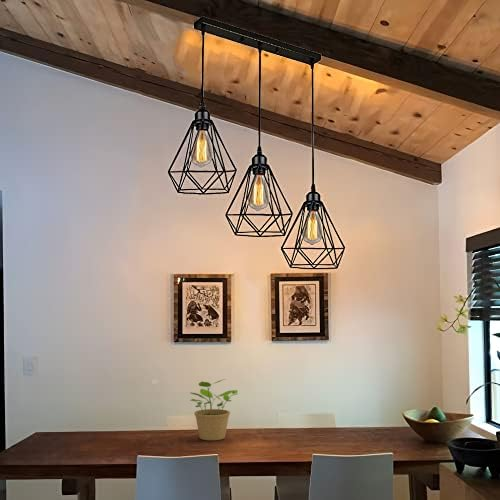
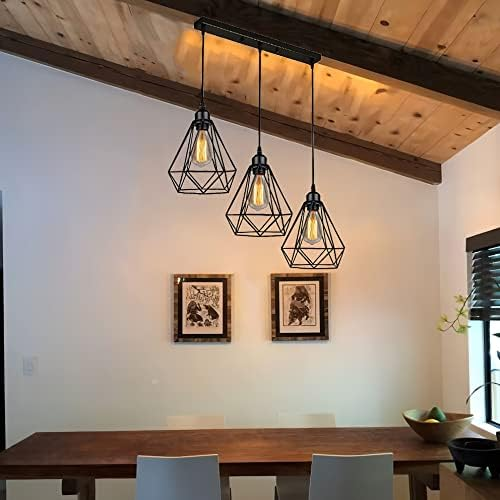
- potted plant (210, 407)
